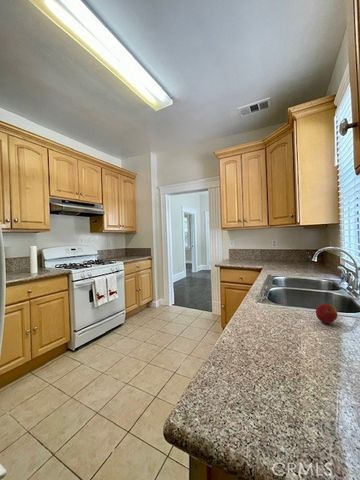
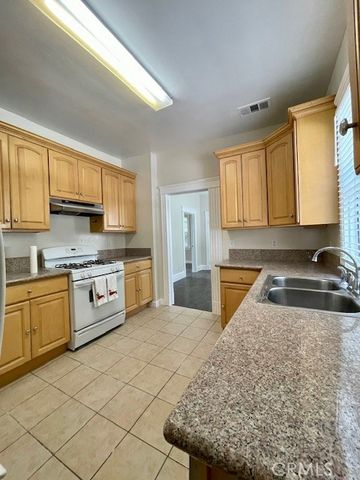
- apple (326, 313)
